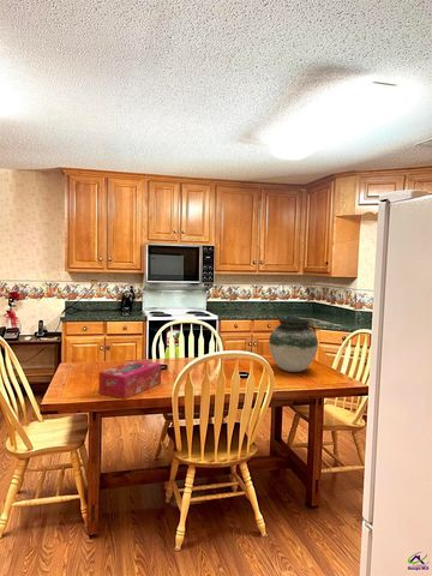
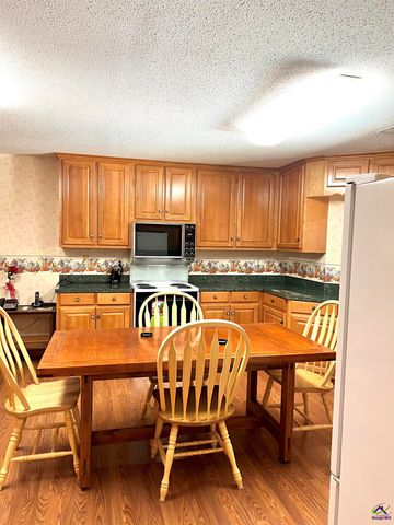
- tissue box (131, 377)
- vase (293, 344)
